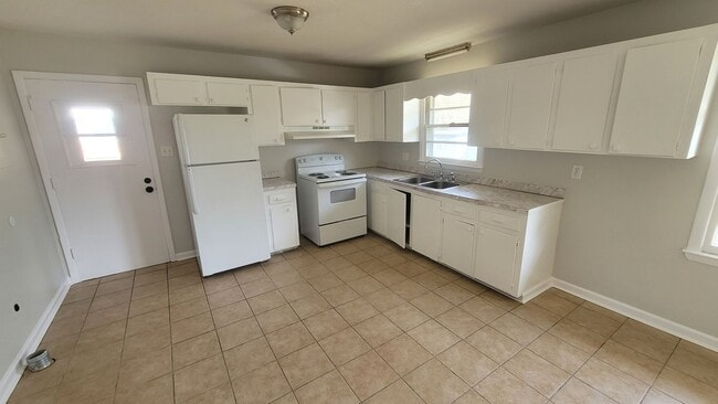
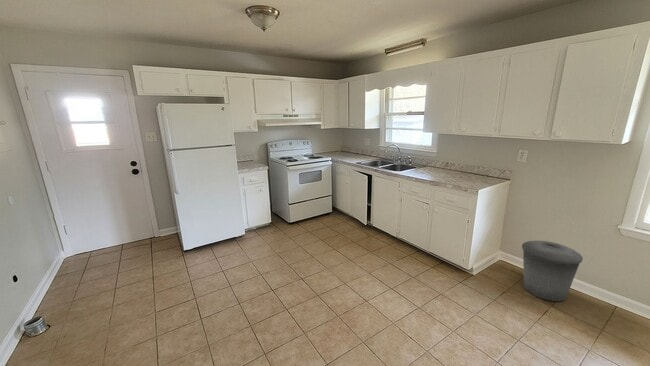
+ trash can (547, 267)
